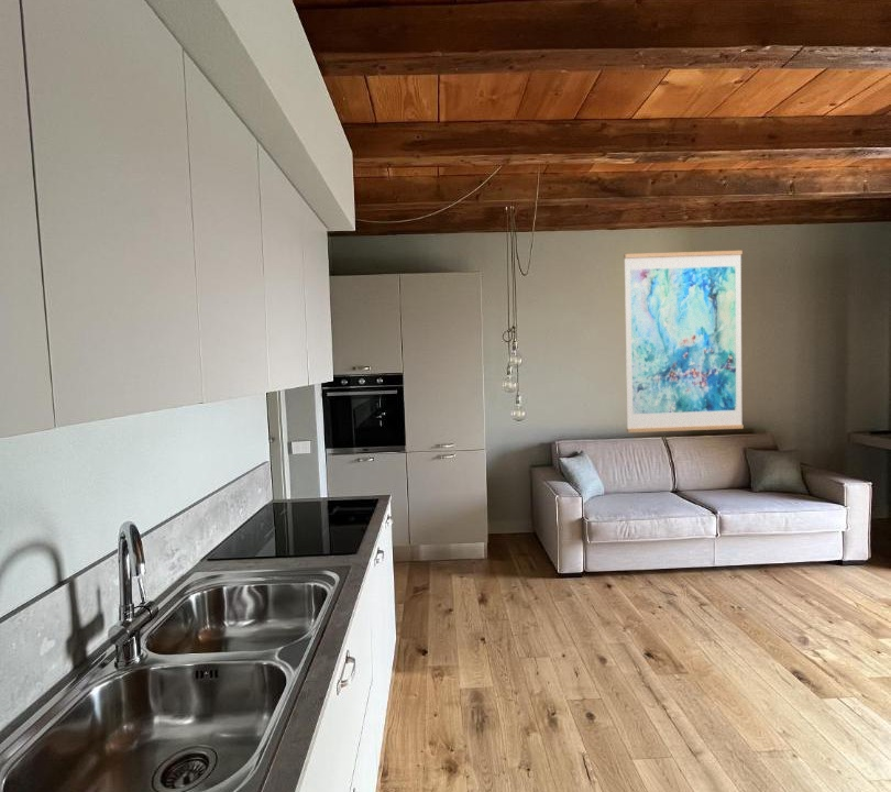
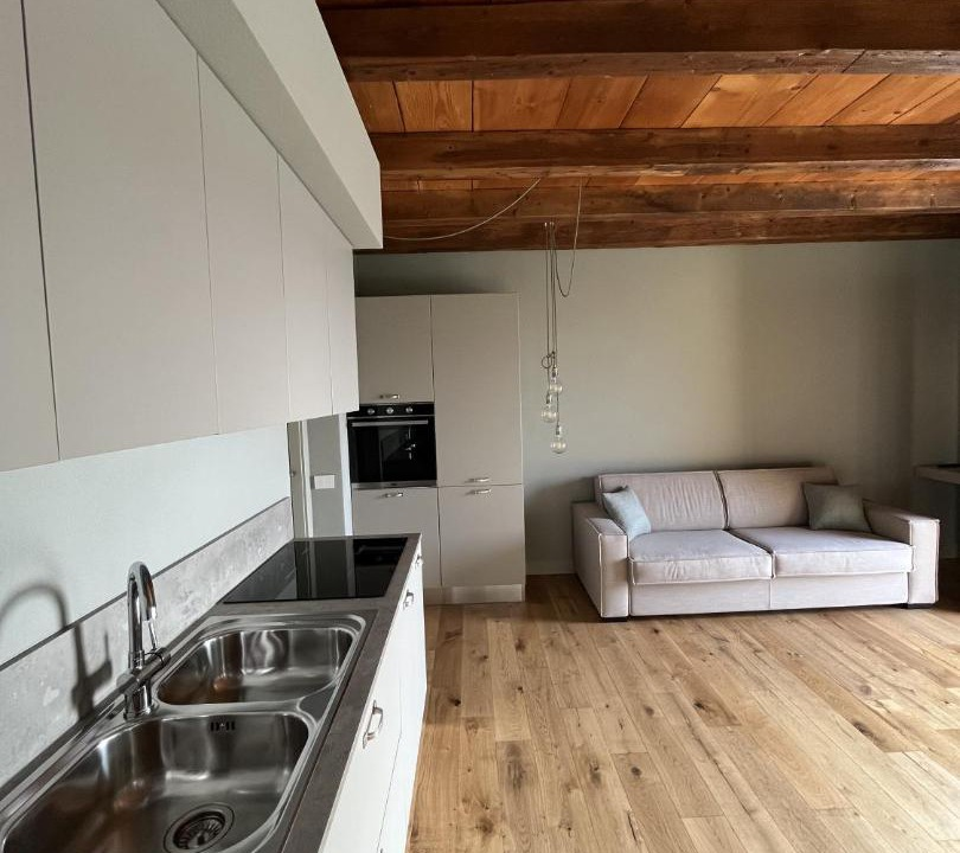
- wall art (683, 342)
